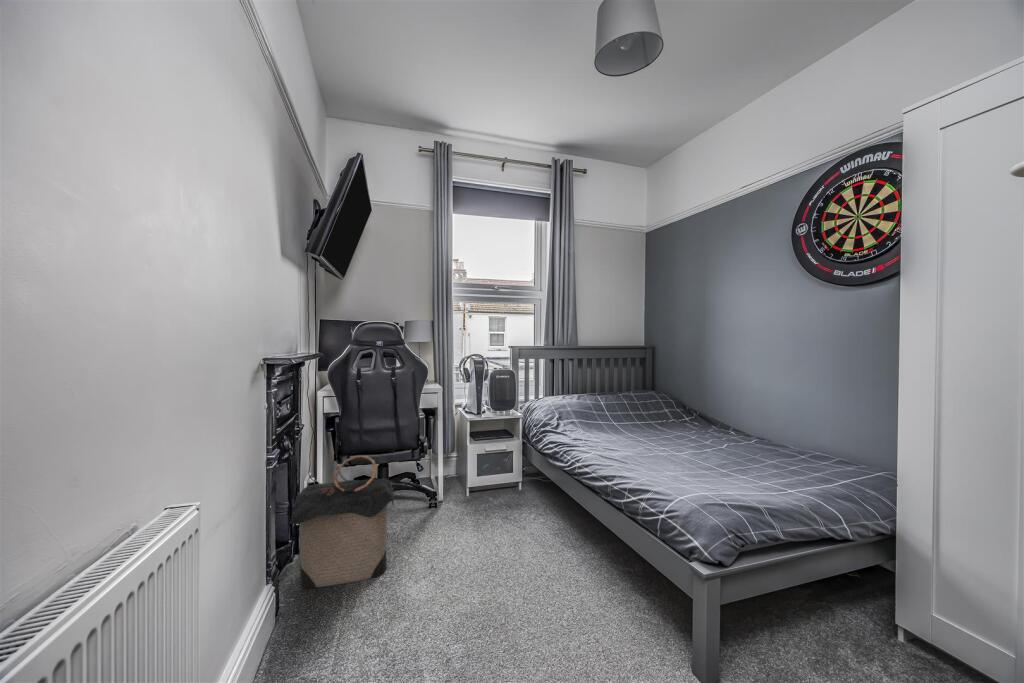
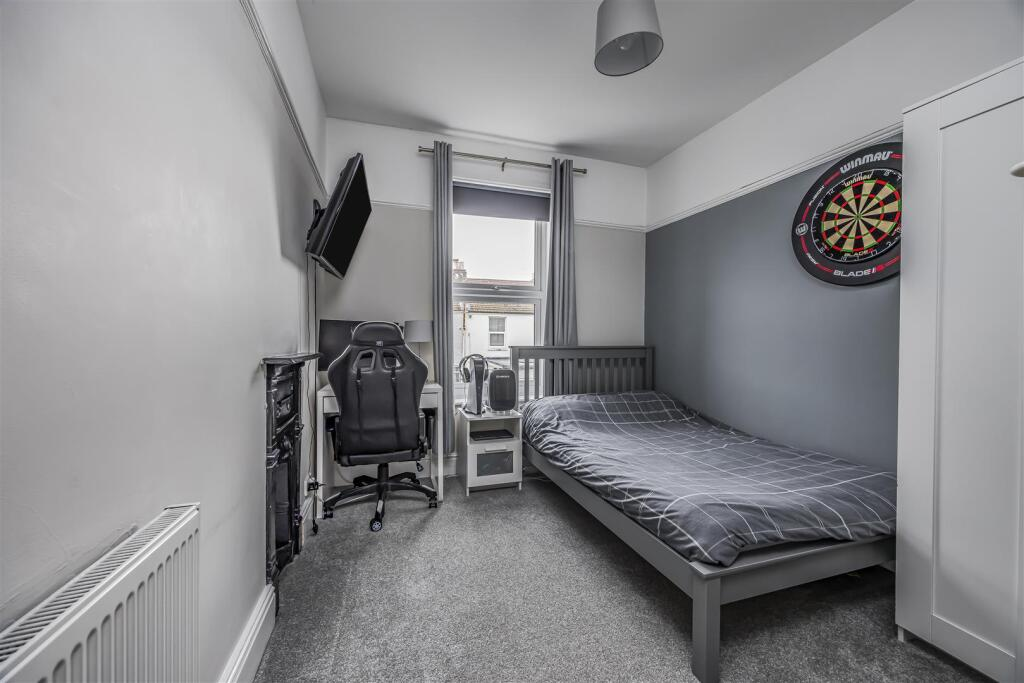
- laundry hamper (342, 518)
